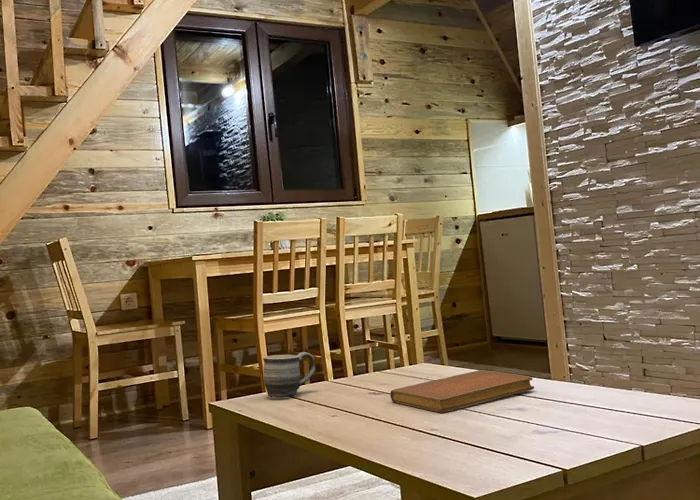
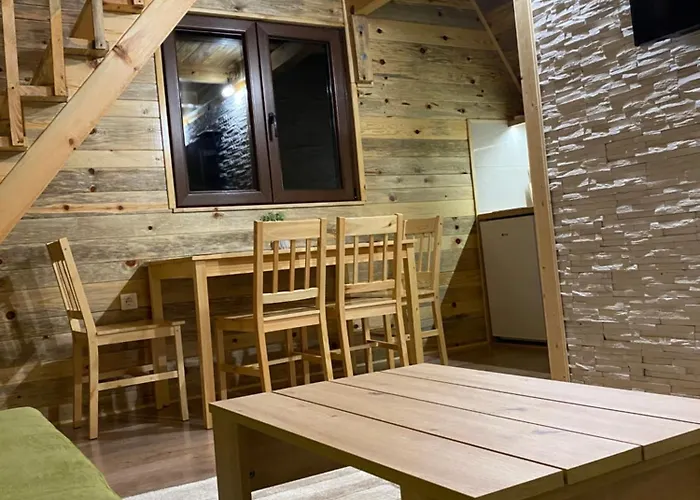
- notebook (461, 389)
- mug (288, 374)
